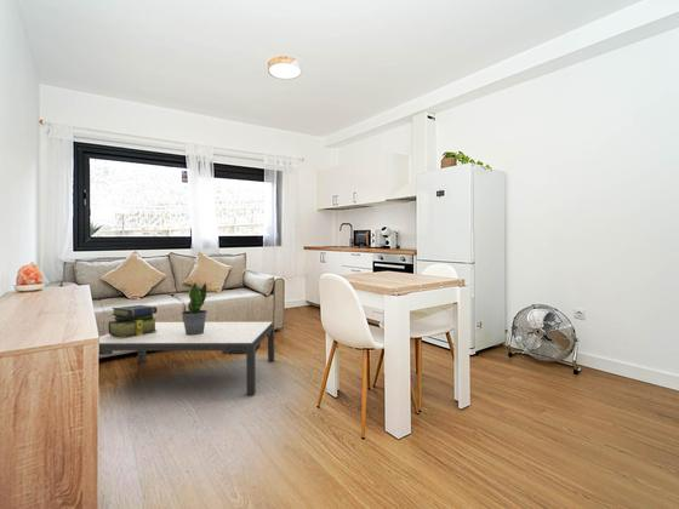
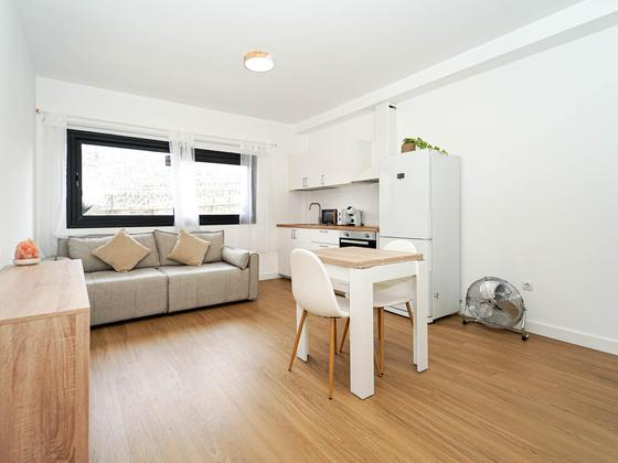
- coffee table (189, 349)
- stack of books (133, 319)
- potted plant (194, 307)
